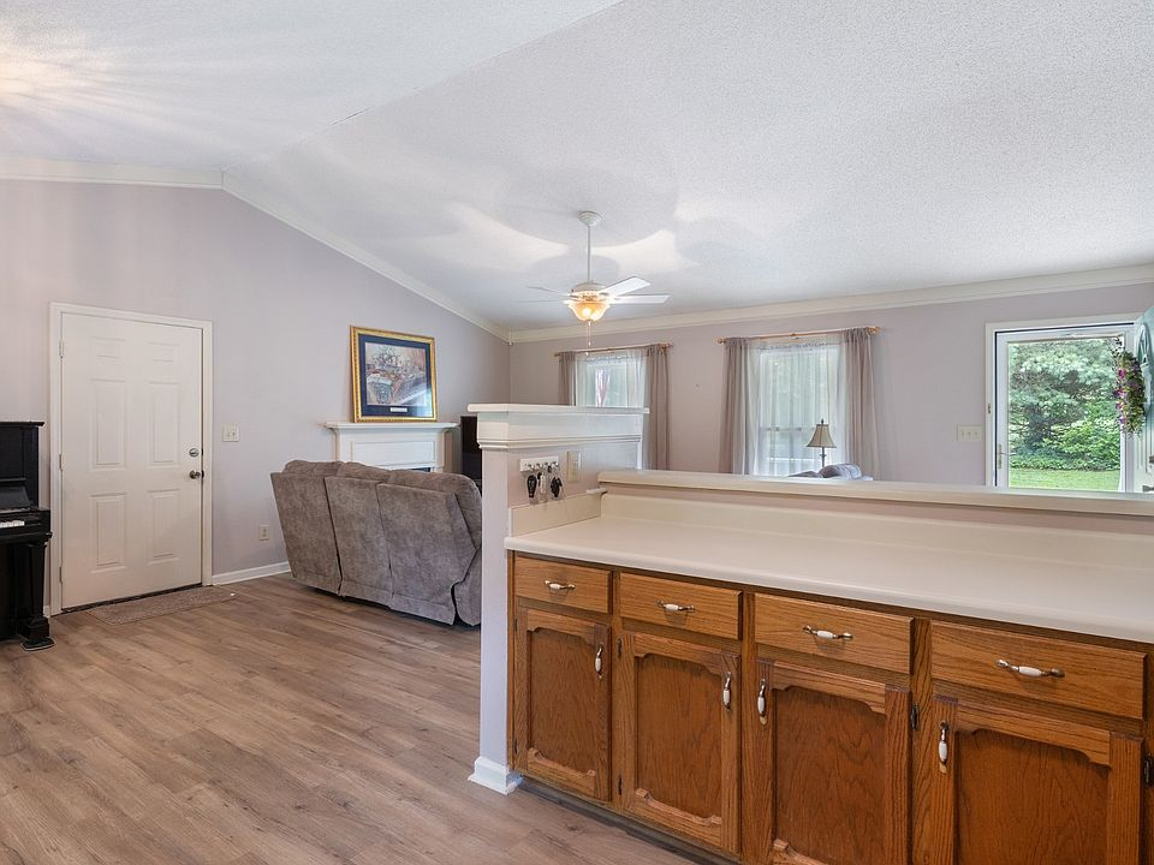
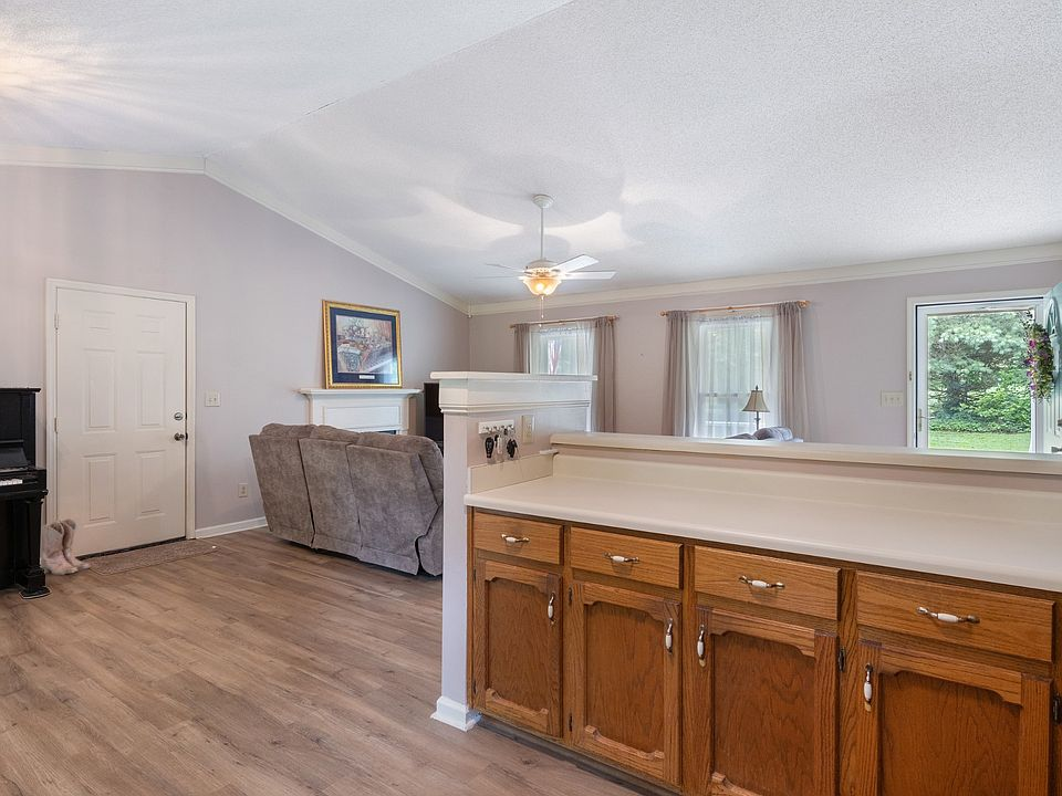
+ boots (65, 545)
